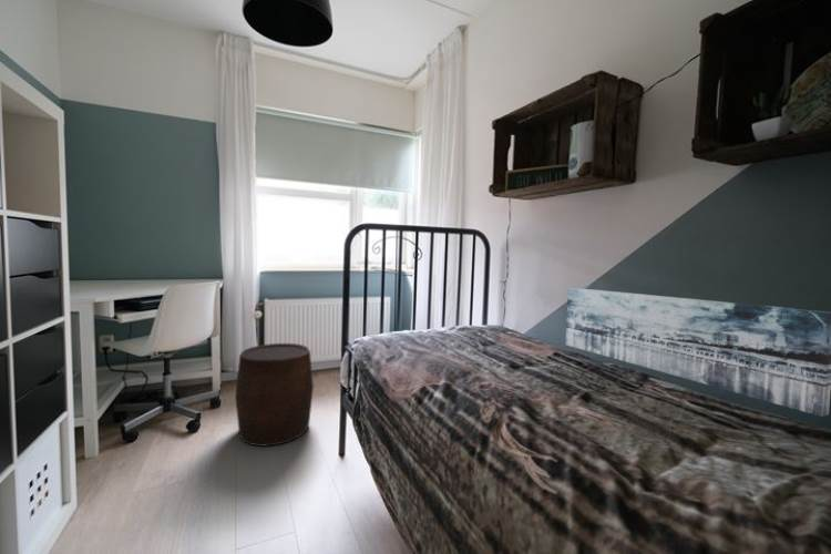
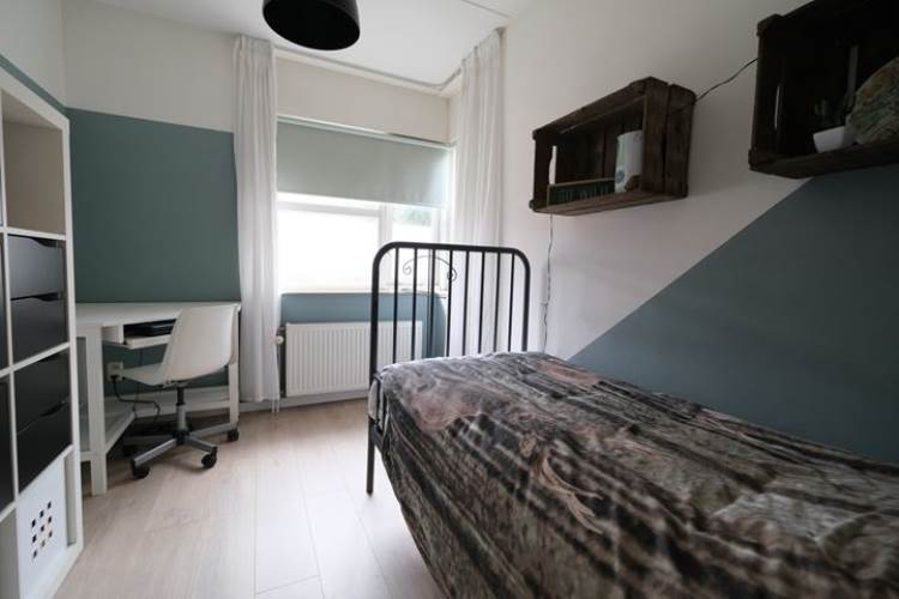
- wall art (661, 332)
- stool (275, 390)
